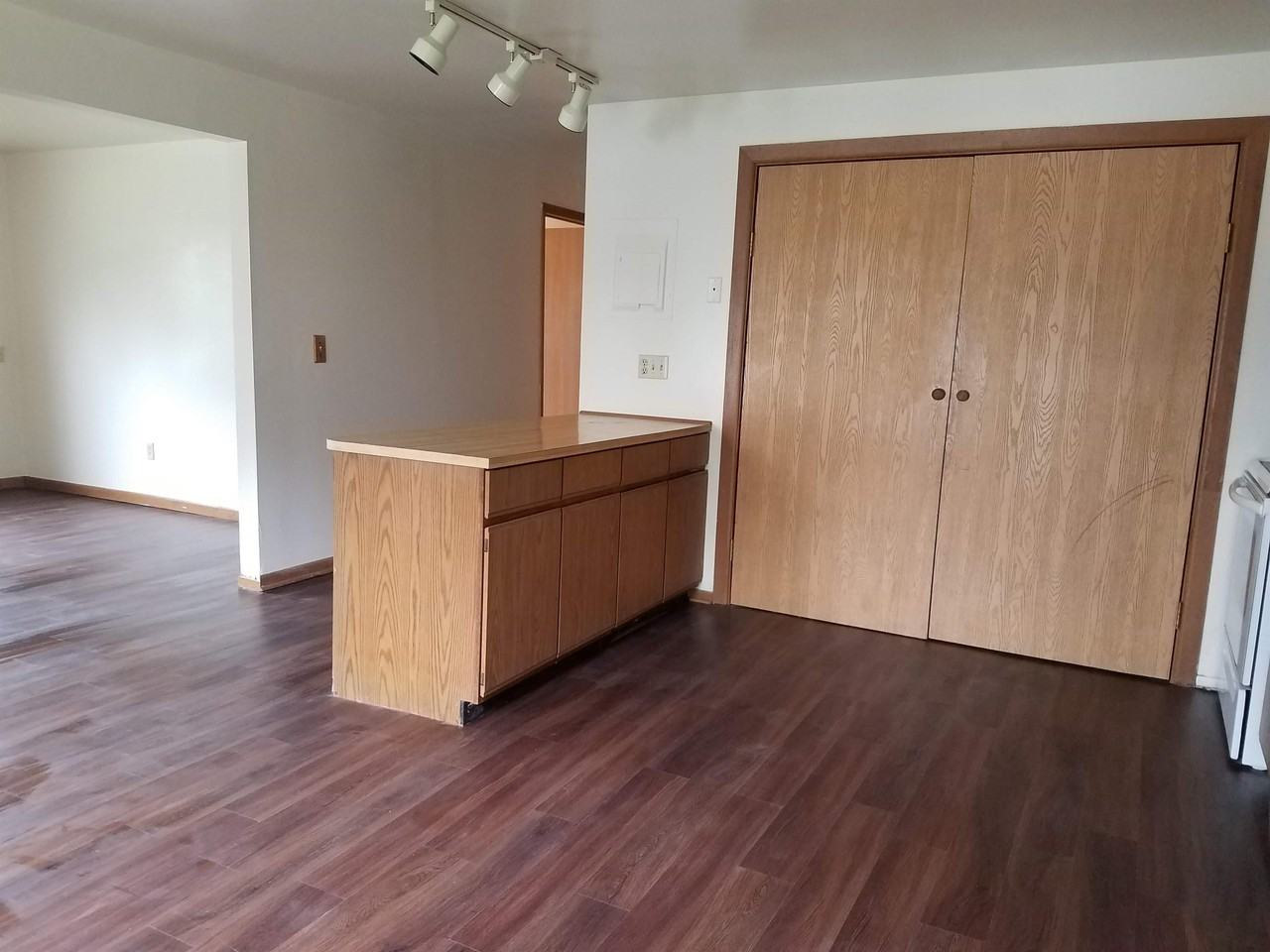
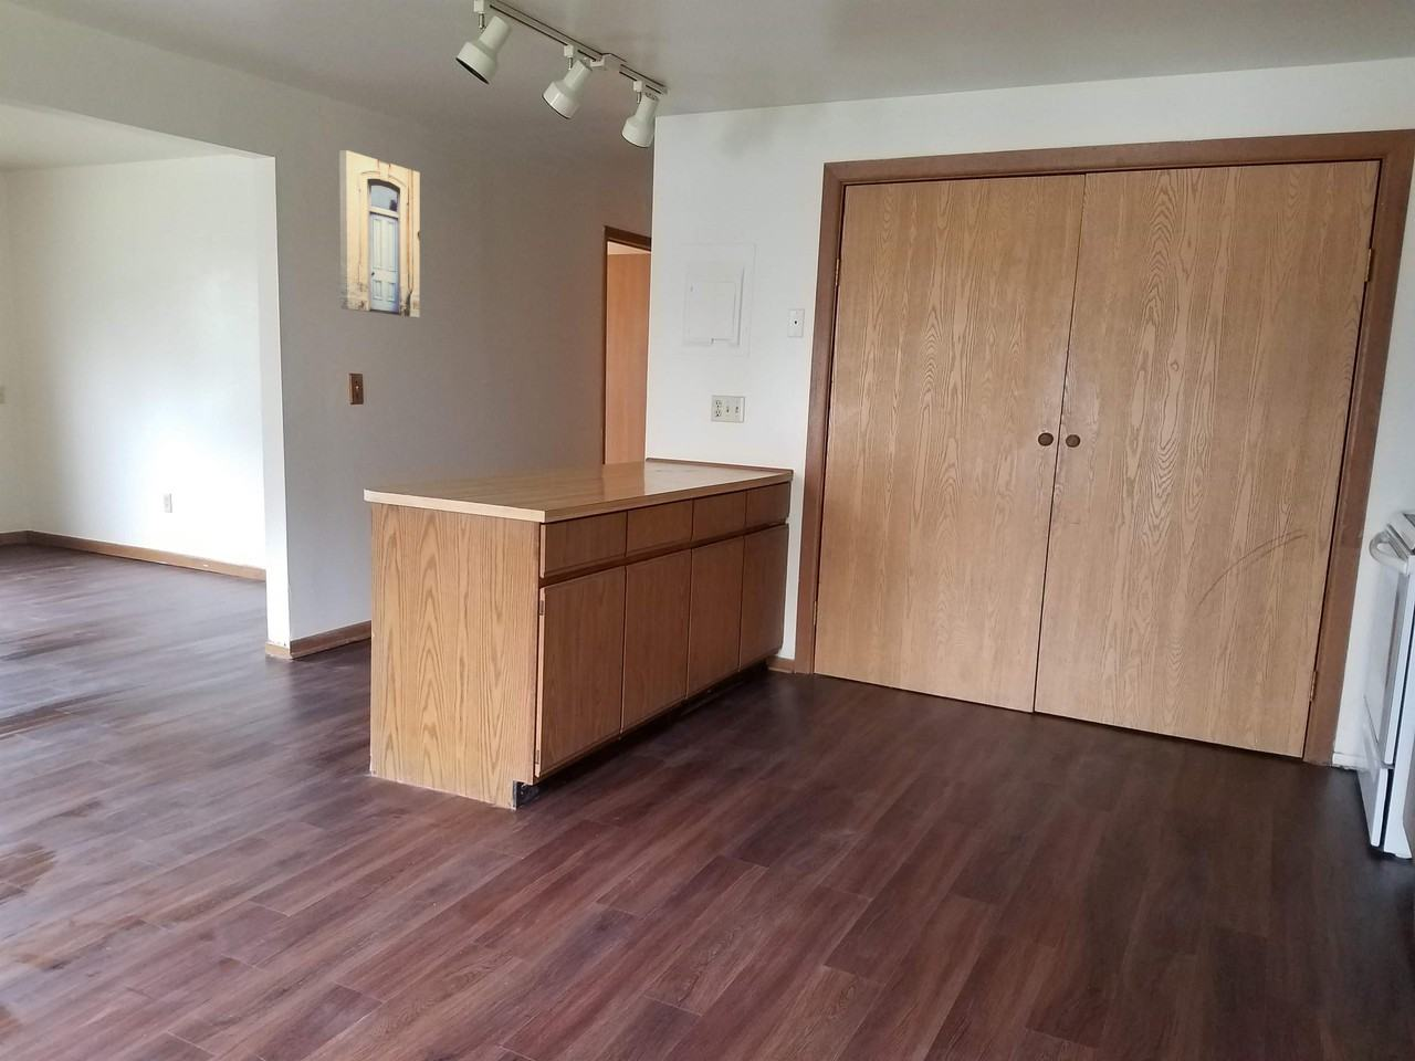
+ wall art (381, 237)
